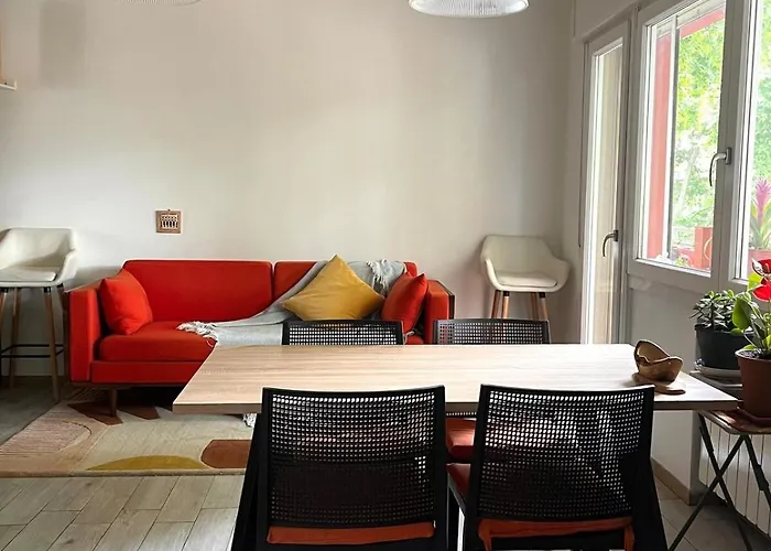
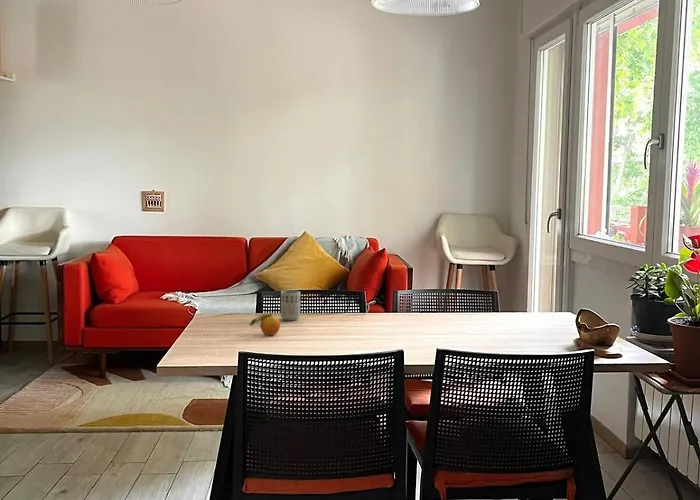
+ cup (290, 305)
+ fruit (264, 322)
